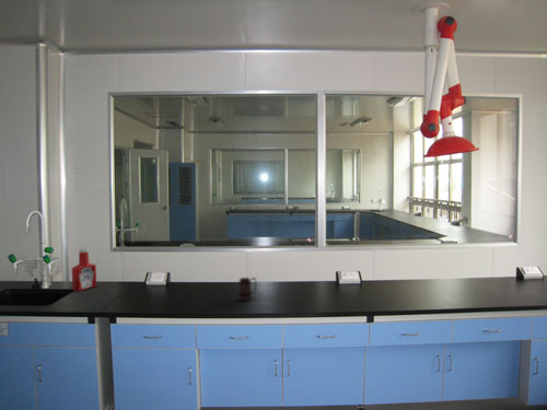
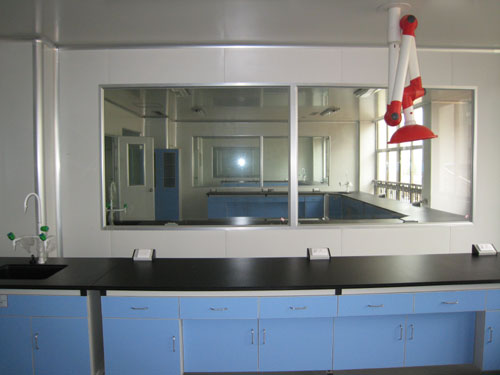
- mug (247, 288)
- soap bottle (83, 268)
